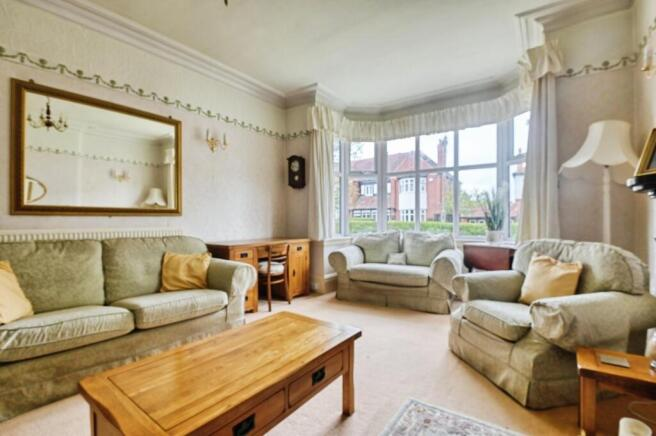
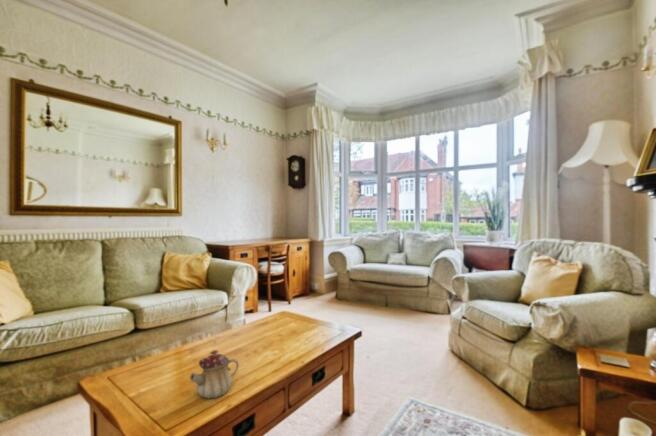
+ teapot (216, 369)
